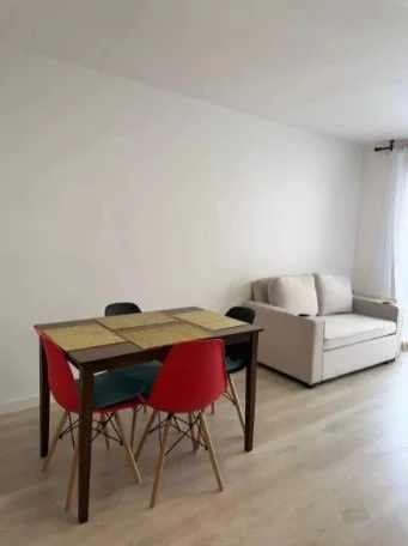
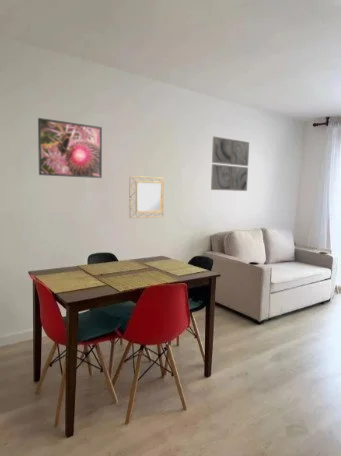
+ home mirror (148, 197)
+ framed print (71, 149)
+ wall art (230, 164)
